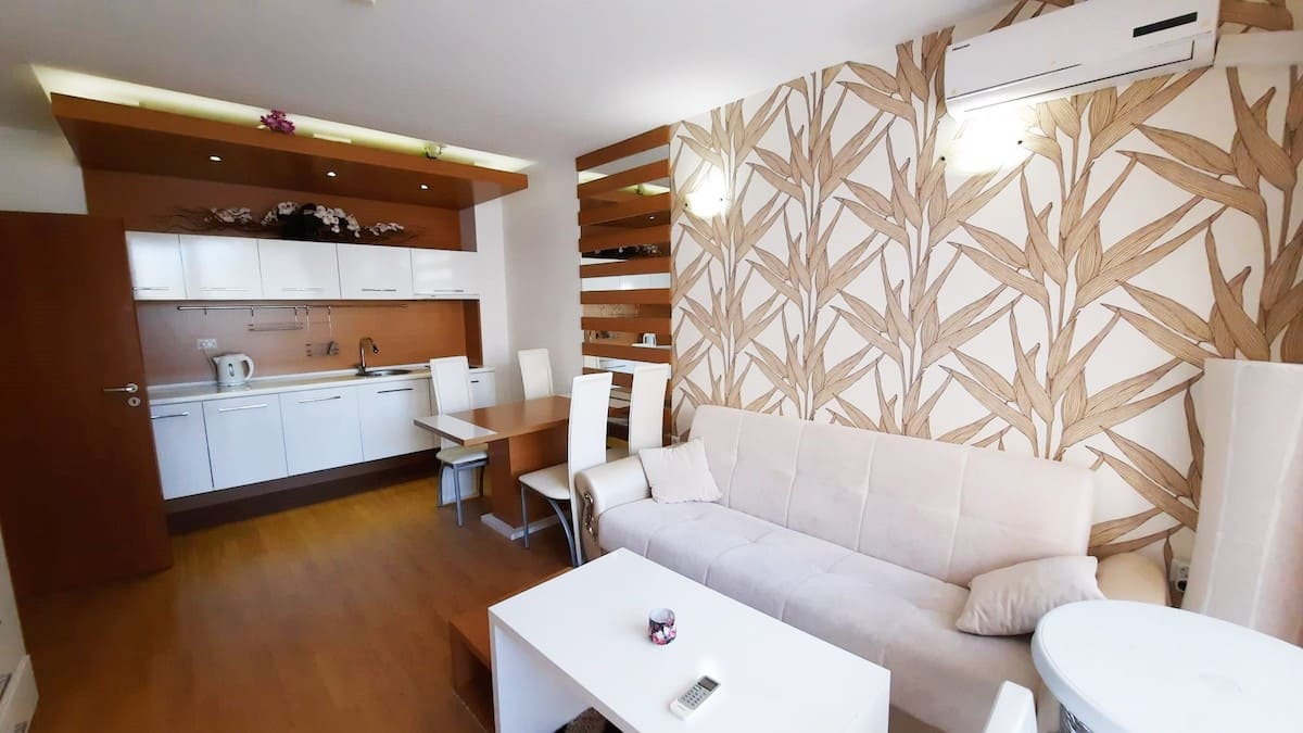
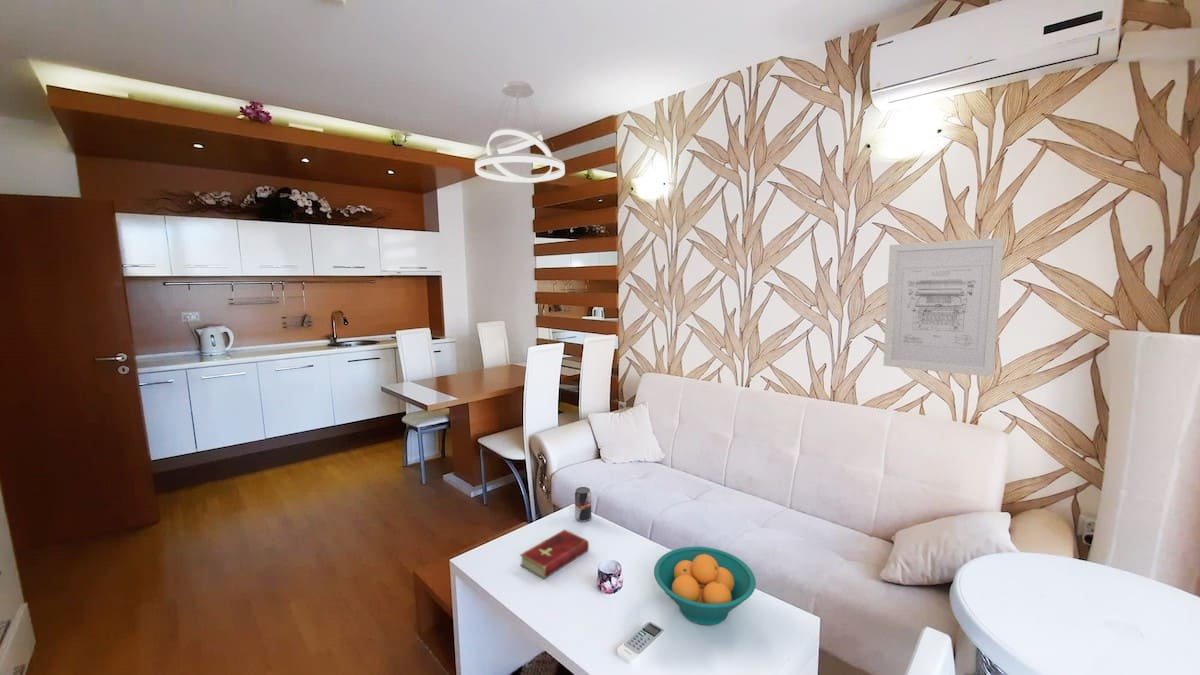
+ pendant light (519, 132)
+ beverage can (583, 503)
+ wall art (938, 307)
+ hardcover book (555, 552)
+ fruit bowl (703, 583)
